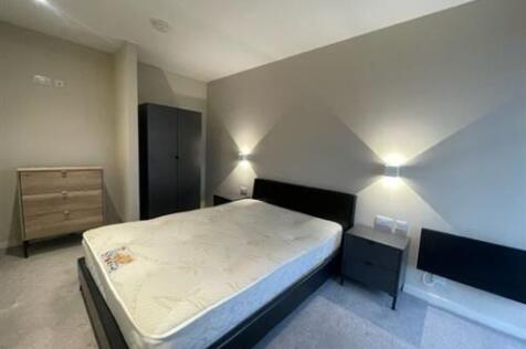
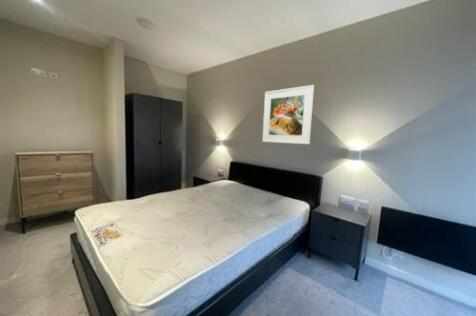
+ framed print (285, 116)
